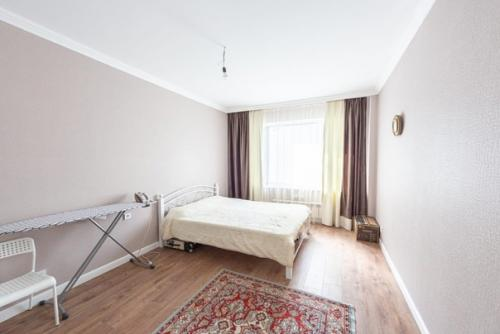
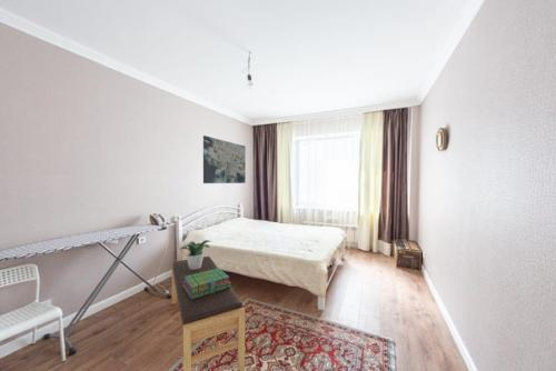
+ stack of books (207, 281)
+ wall art (227, 162)
+ potted plant (197, 254)
+ bench (200, 303)
